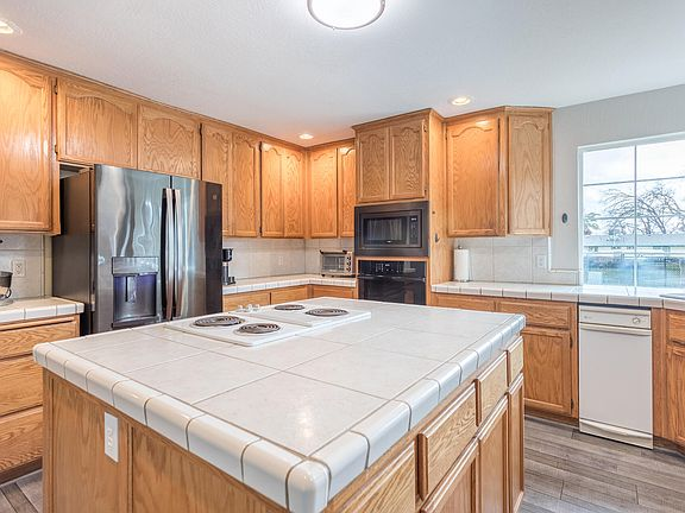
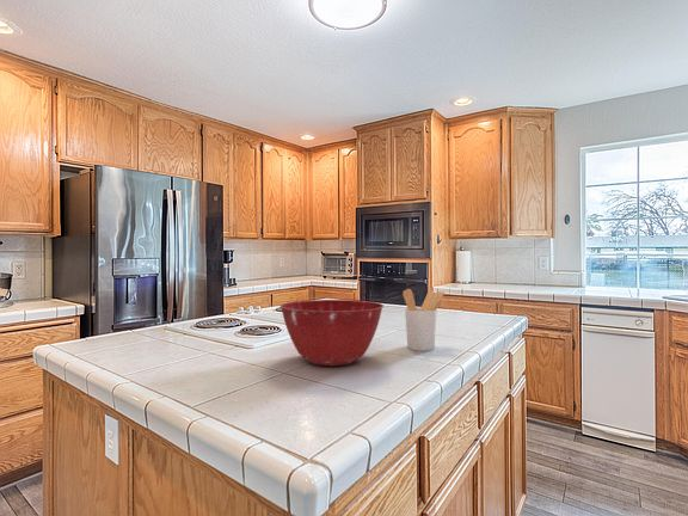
+ mixing bowl (332, 331)
+ utensil holder (425, 318)
